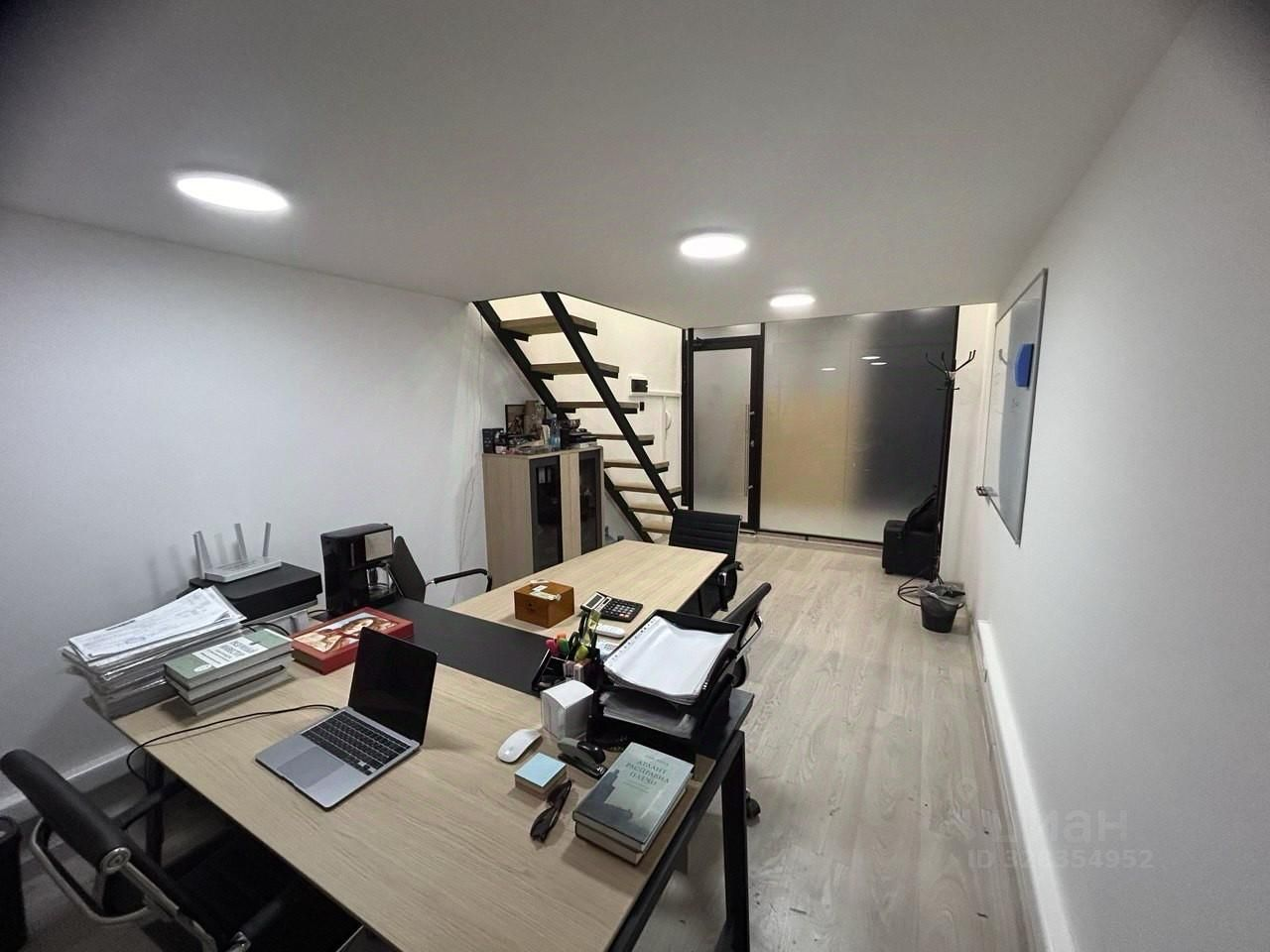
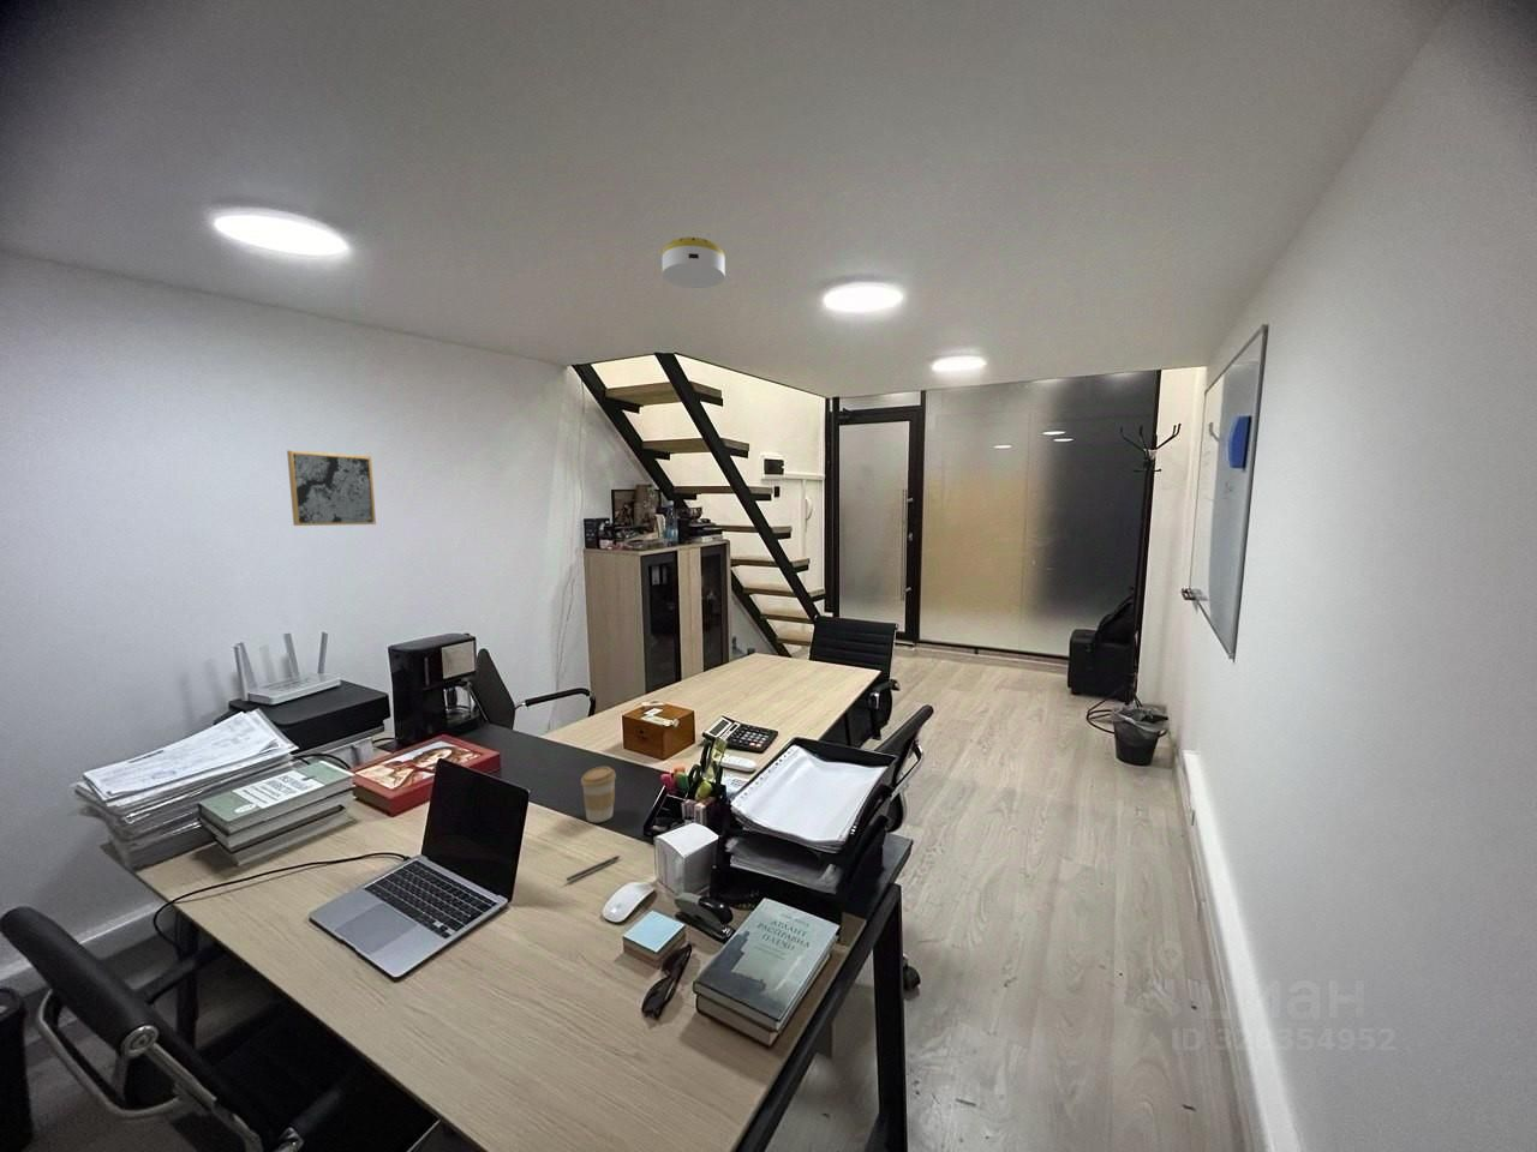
+ pen (594, 866)
+ smoke detector (692, 261)
+ coffee cup (598, 793)
+ wall art (334, 490)
